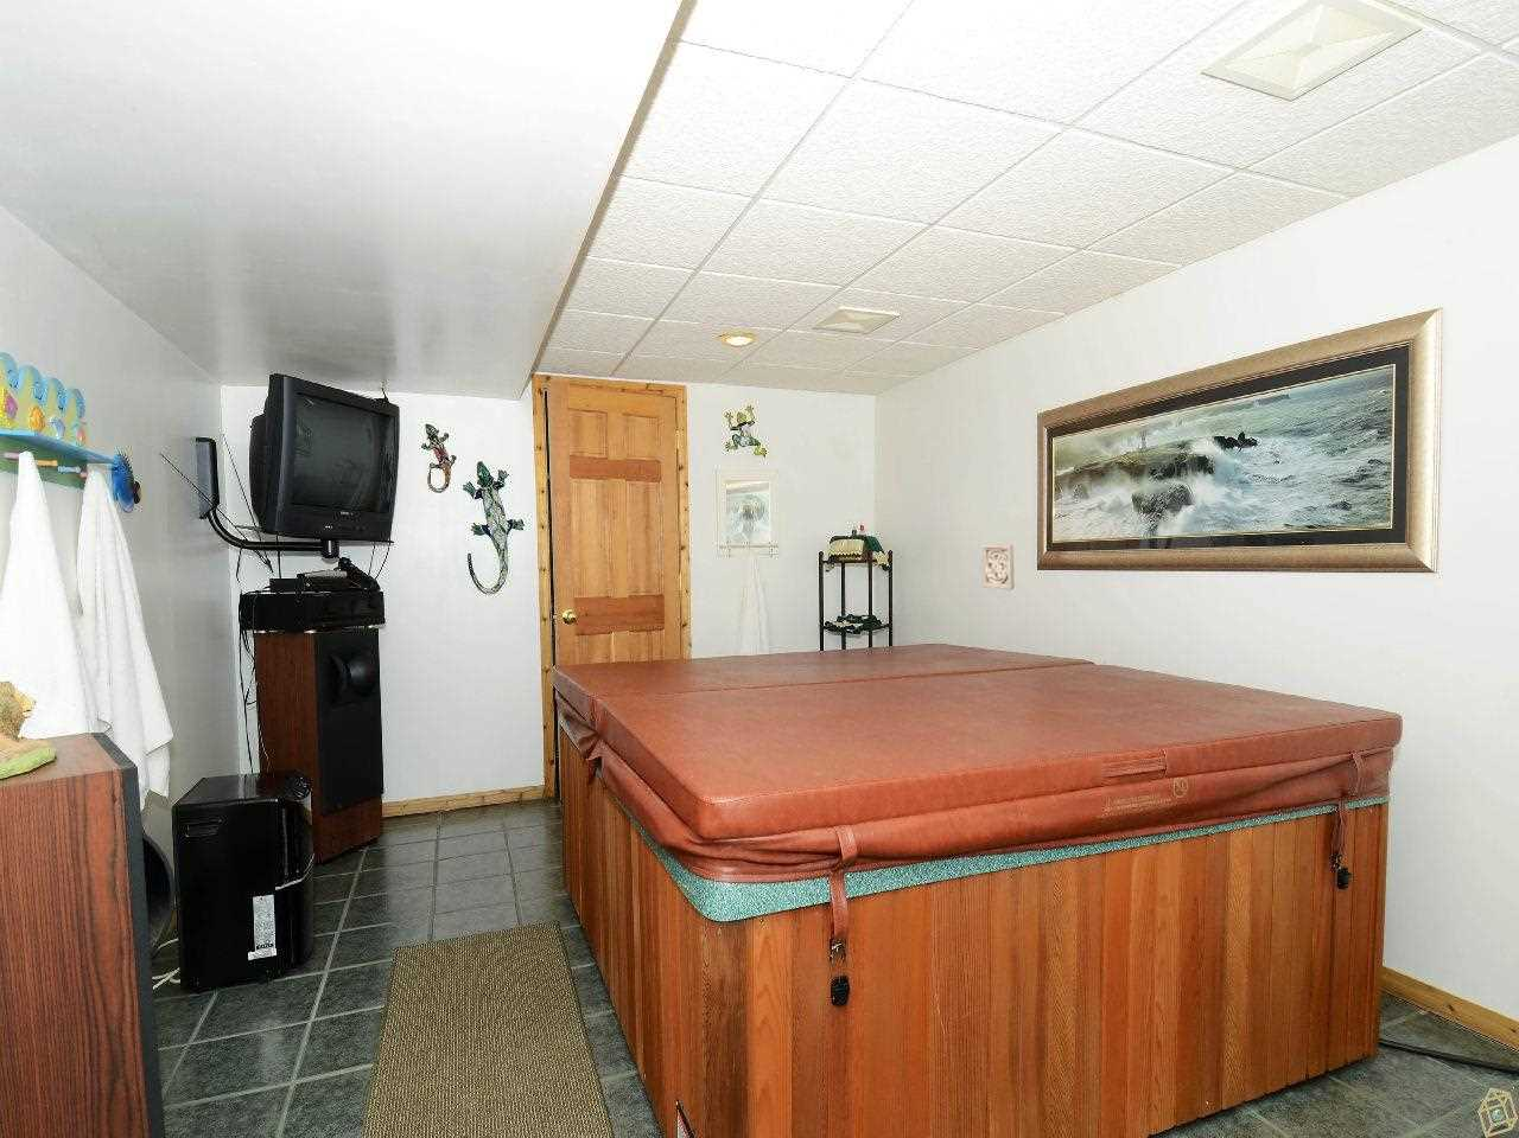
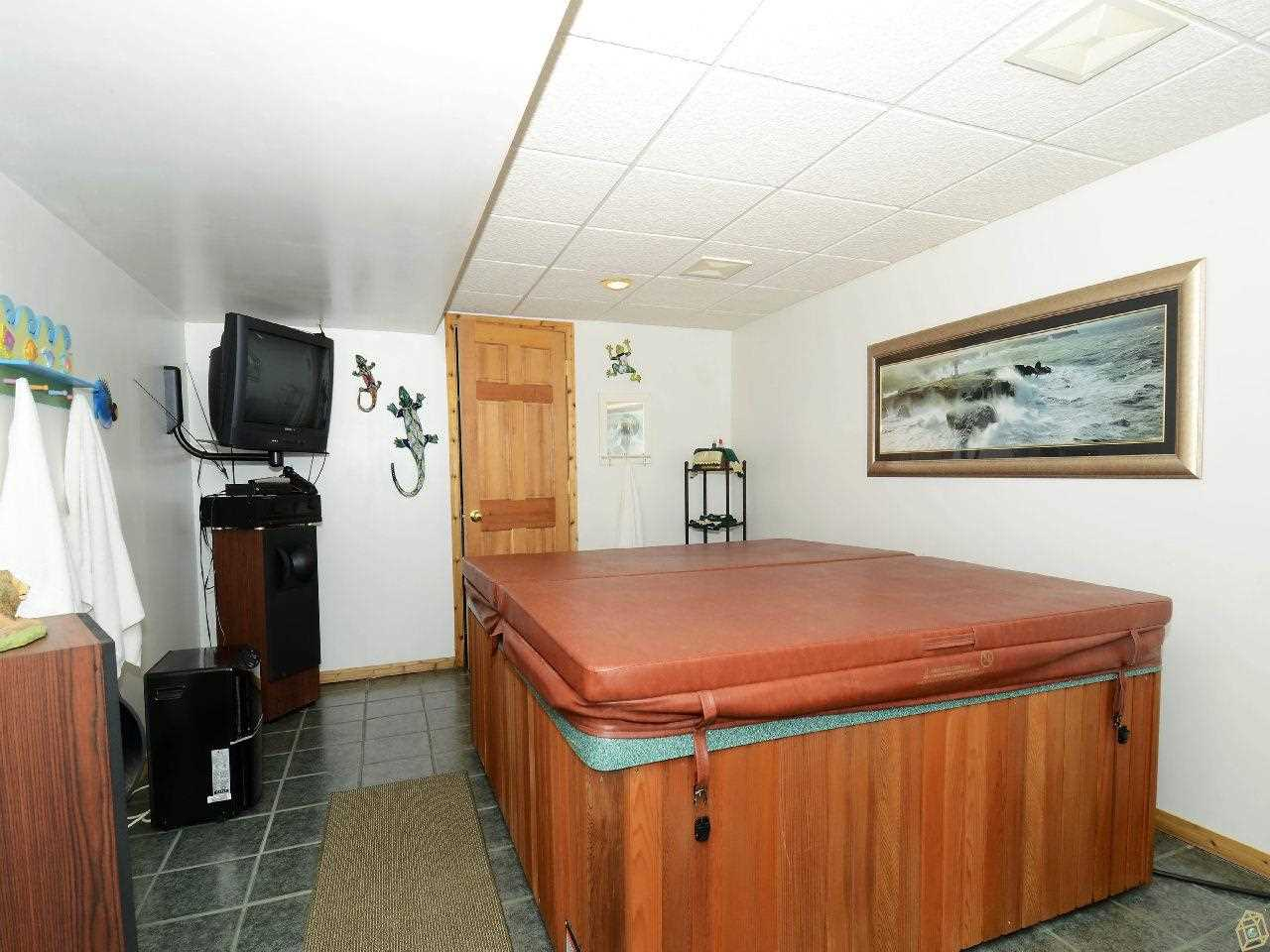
- wall ornament (996, 567)
